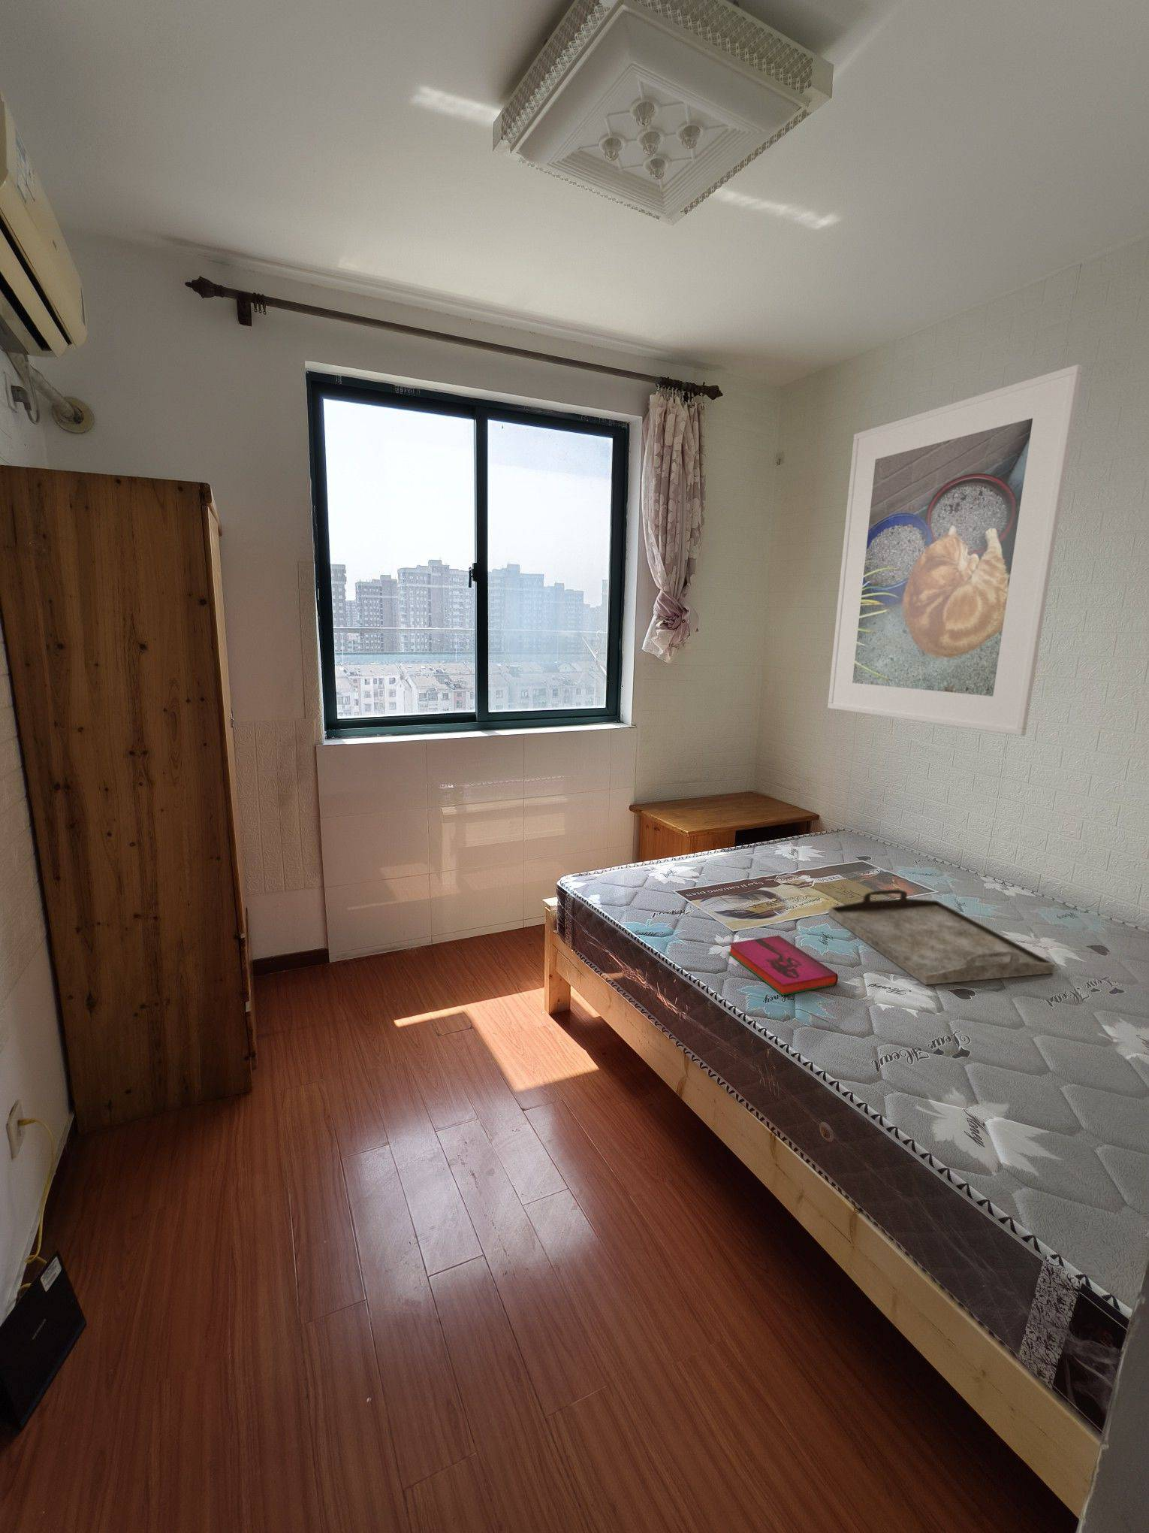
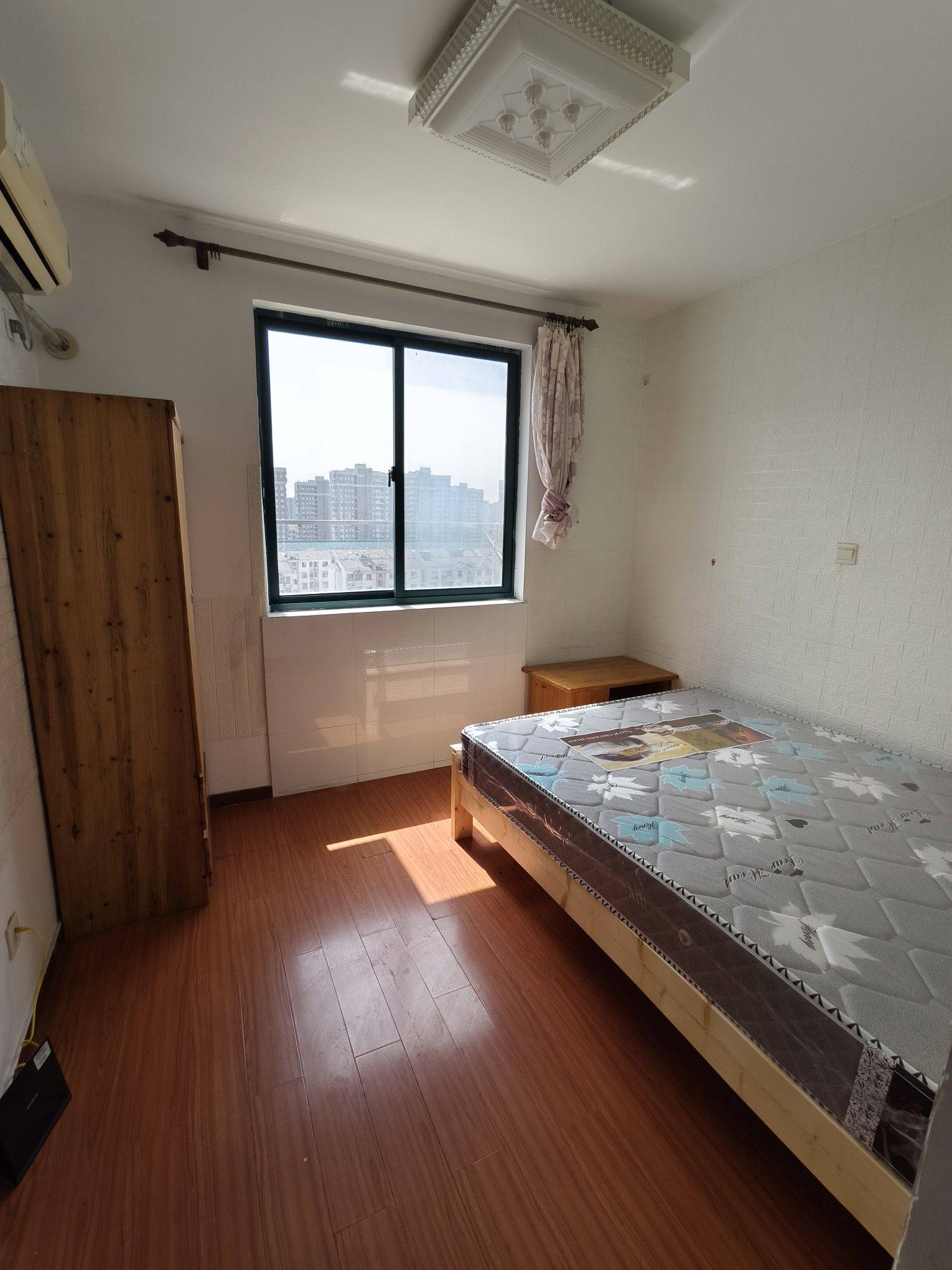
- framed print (931, 569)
- hardback book (780, 962)
- serving tray (933, 929)
